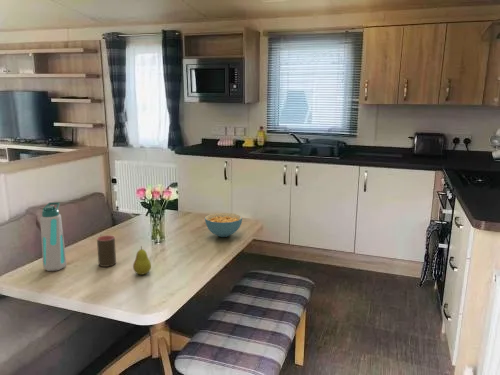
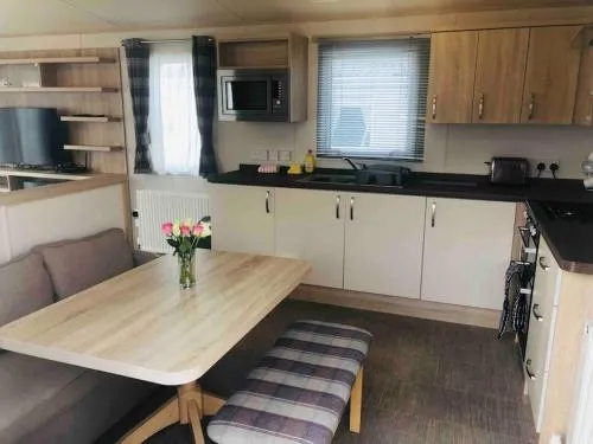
- cup (106, 250)
- water bottle (52, 236)
- fruit (141, 259)
- cereal bowl (223, 226)
